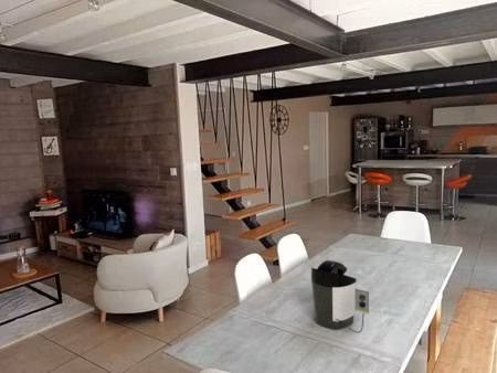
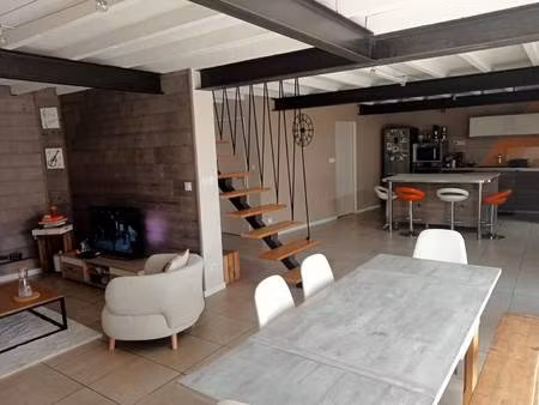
- coffee maker (343, 294)
